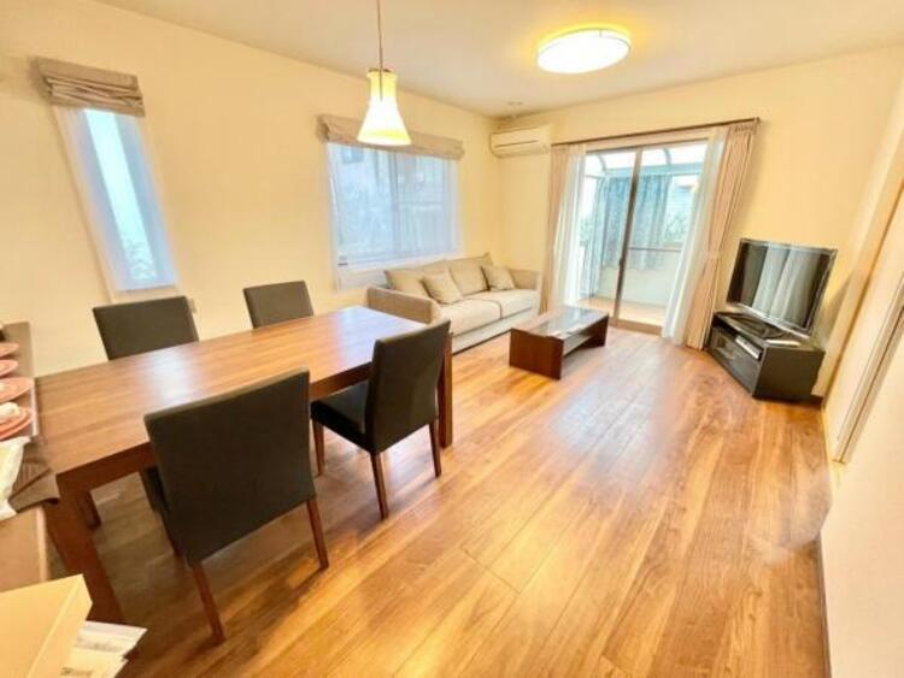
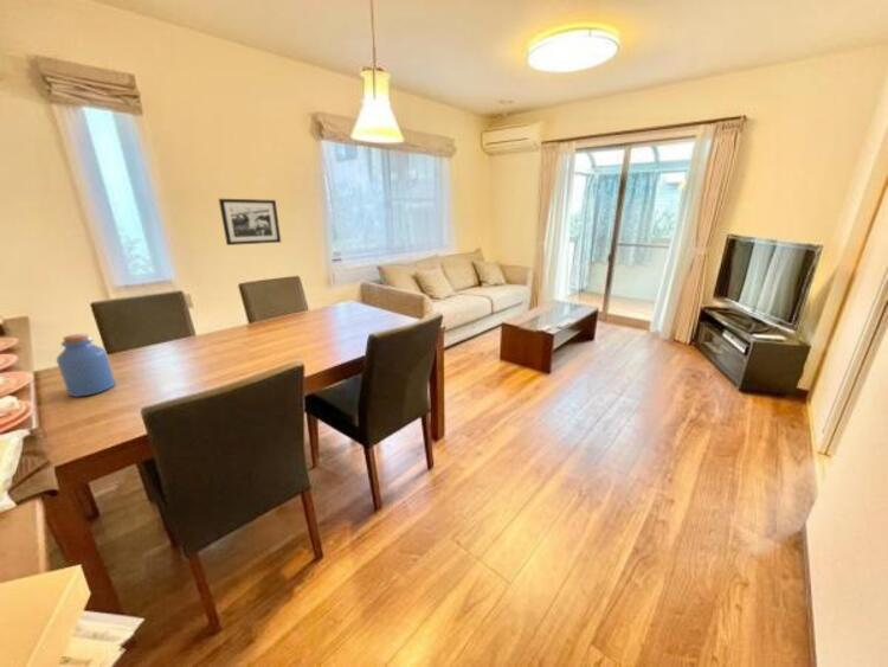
+ jar (84, 363)
+ picture frame (251, 222)
